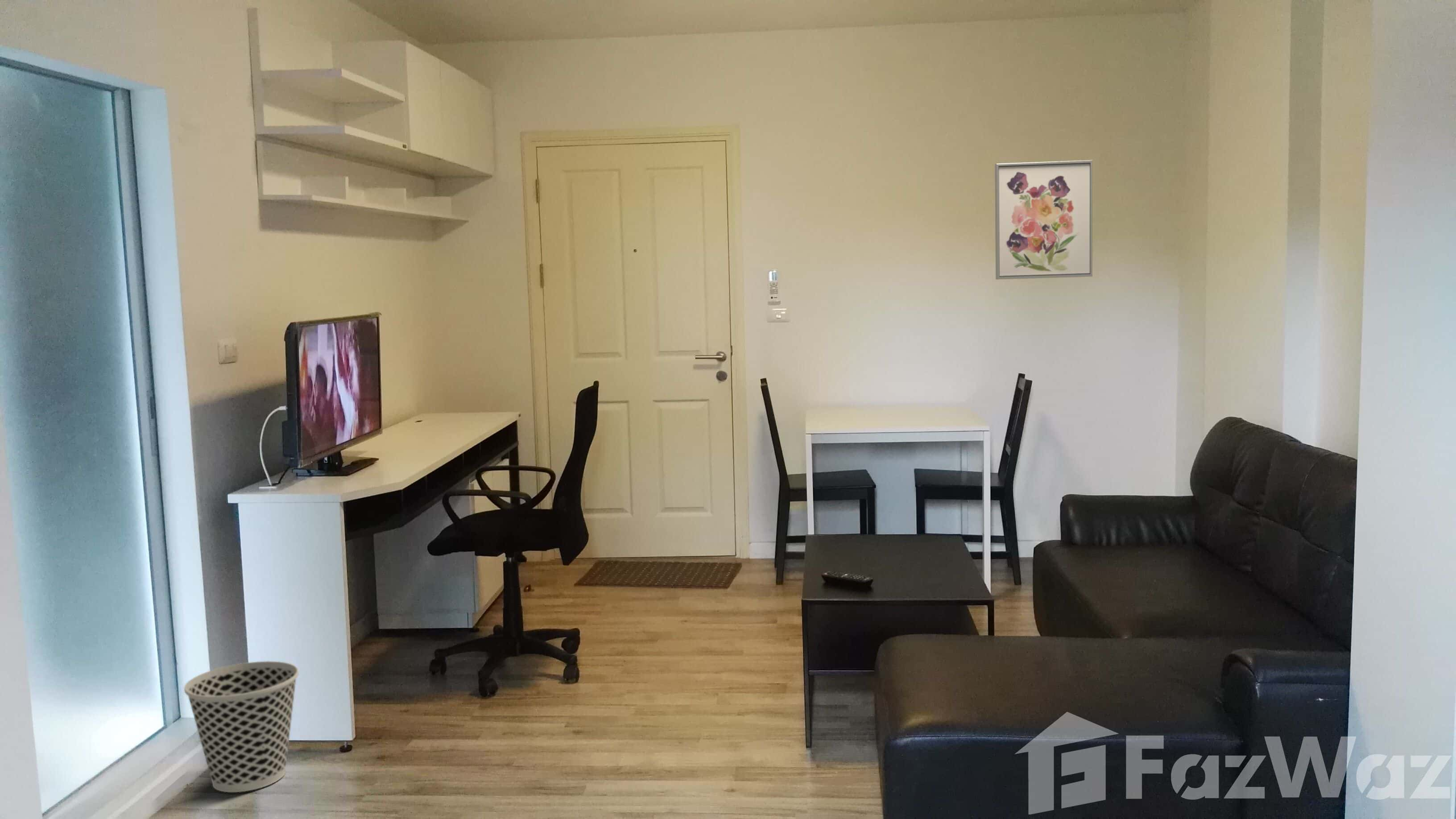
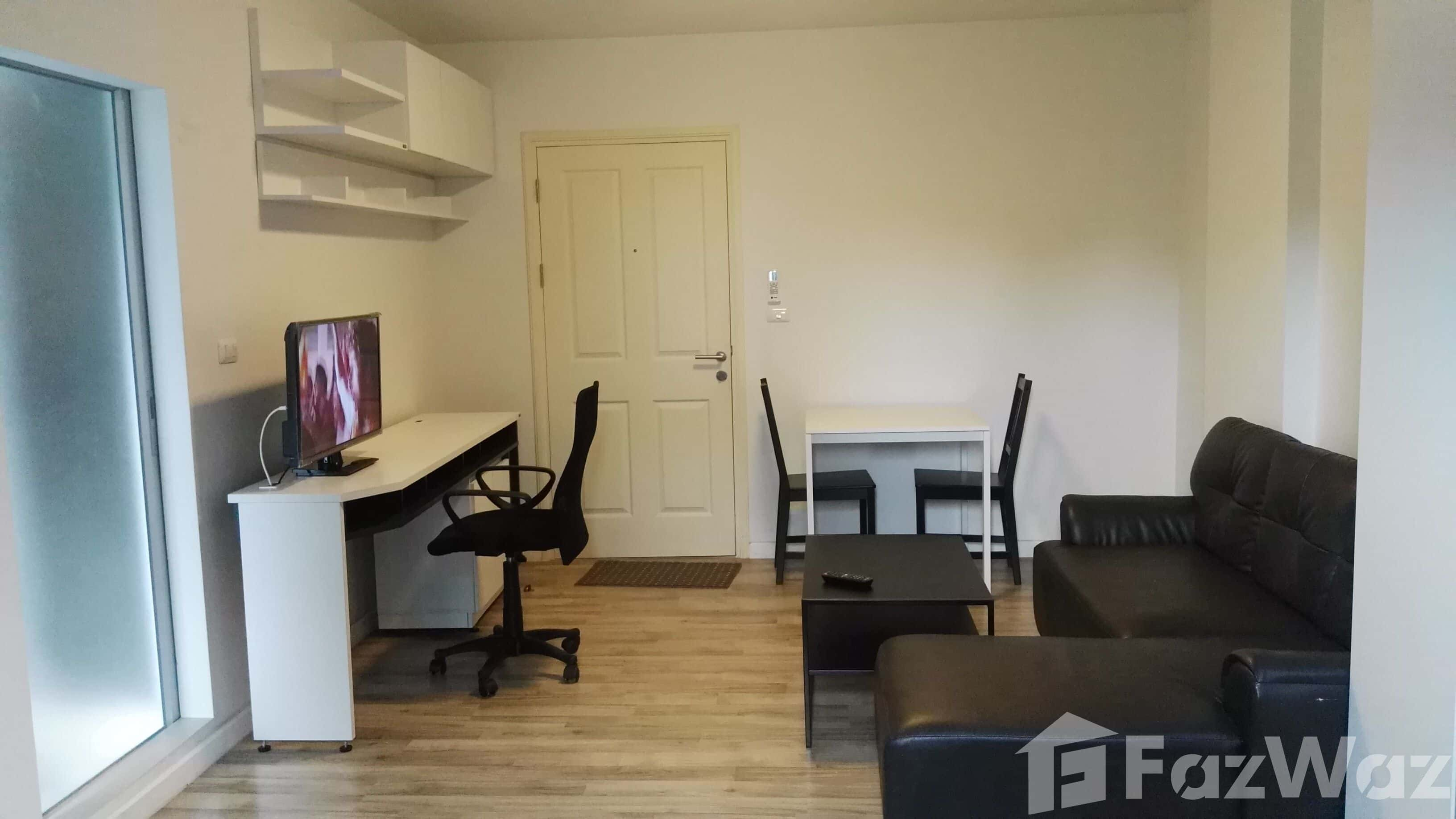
- wastebasket (246, 728)
- wall art (1043, 220)
